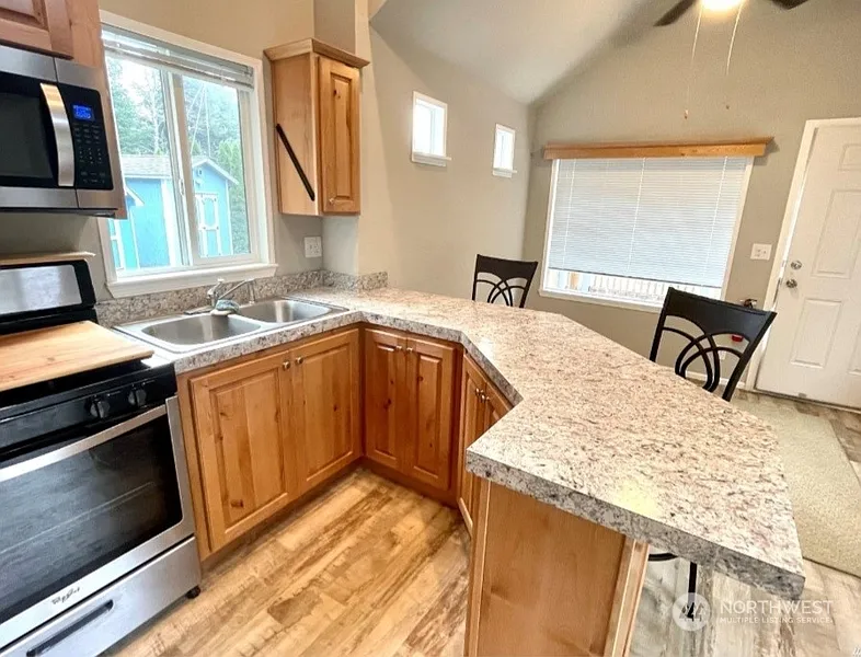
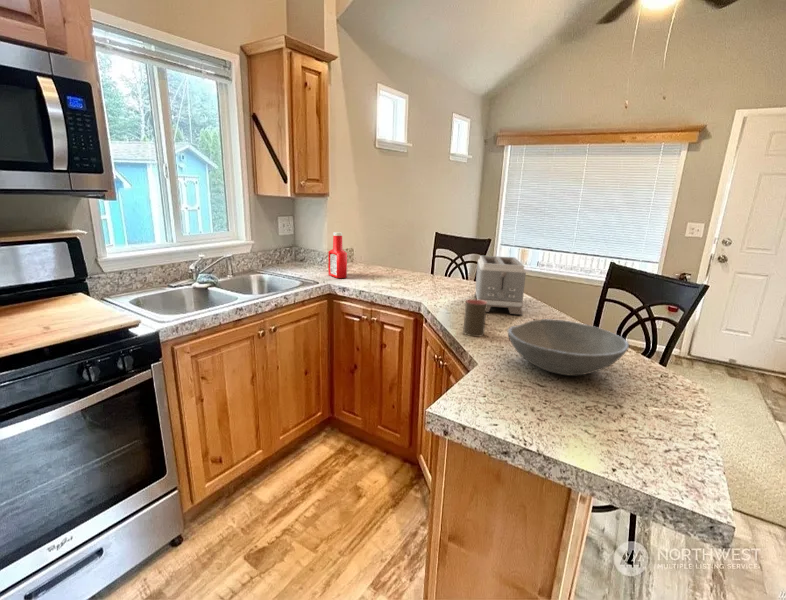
+ soap bottle (337, 254)
+ toaster (498, 283)
+ bowl (563, 351)
+ cup (474, 318)
